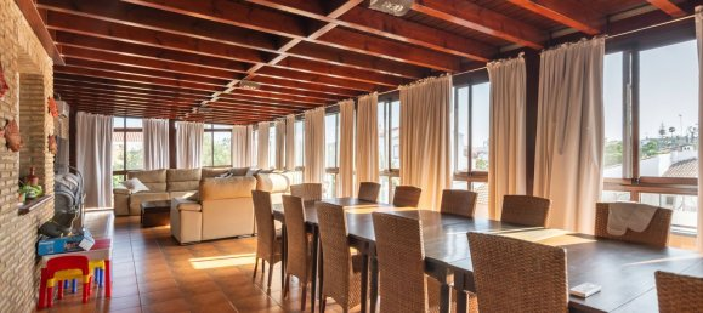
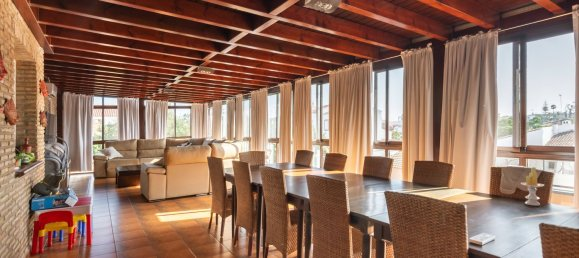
+ candle (532, 185)
